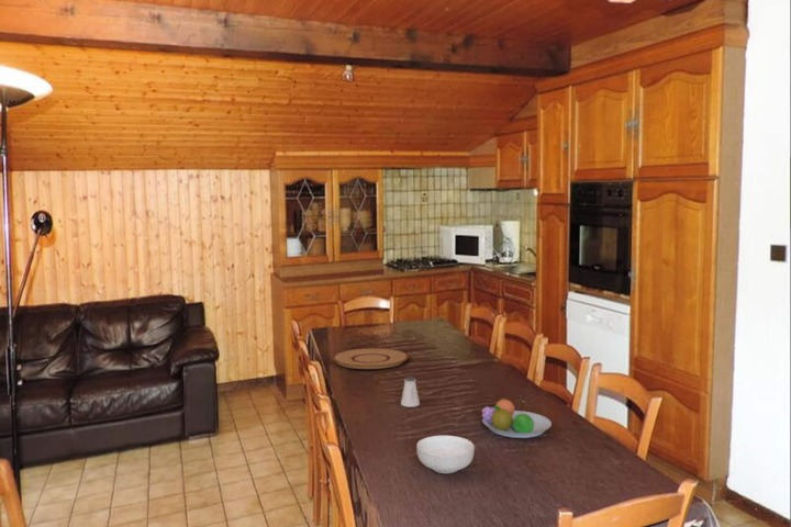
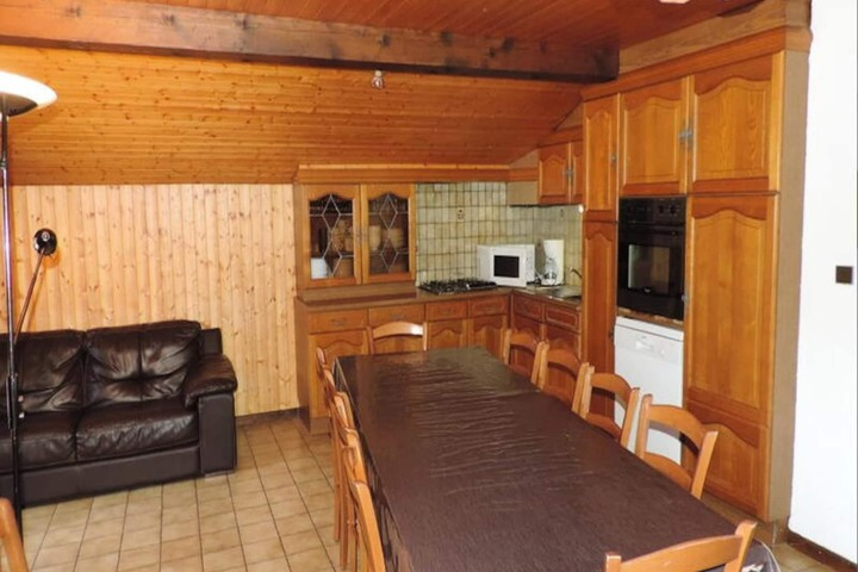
- plate (370, 358)
- fruit bowl (515, 415)
- saltshaker (410, 391)
- cereal bowl (445, 456)
